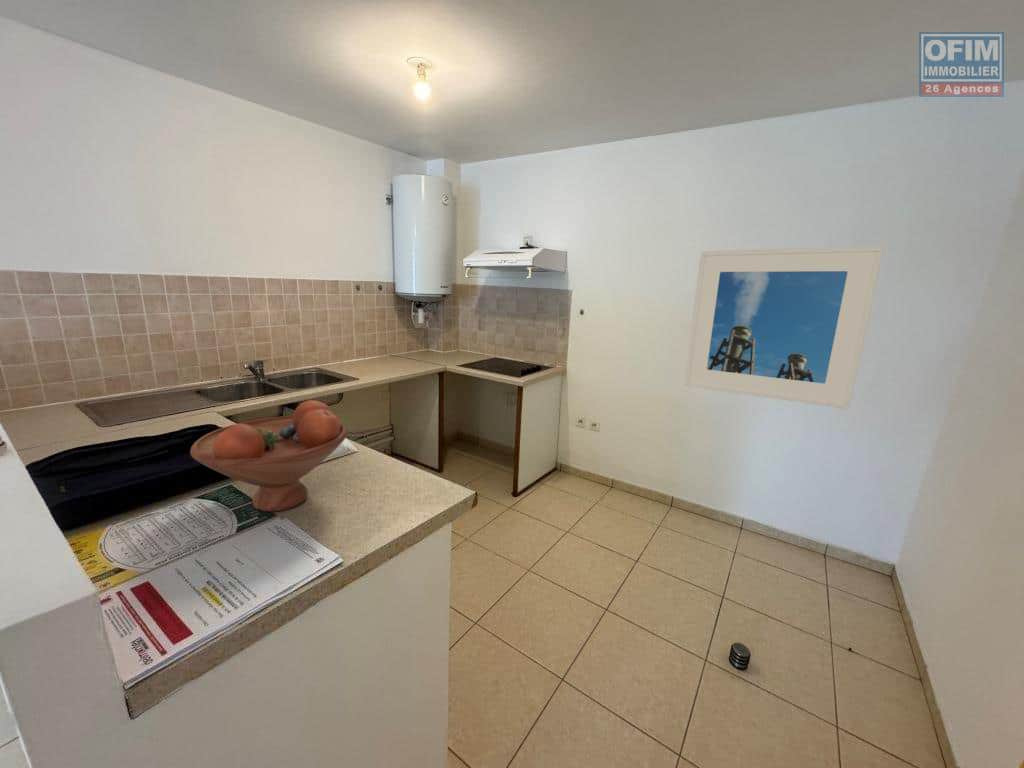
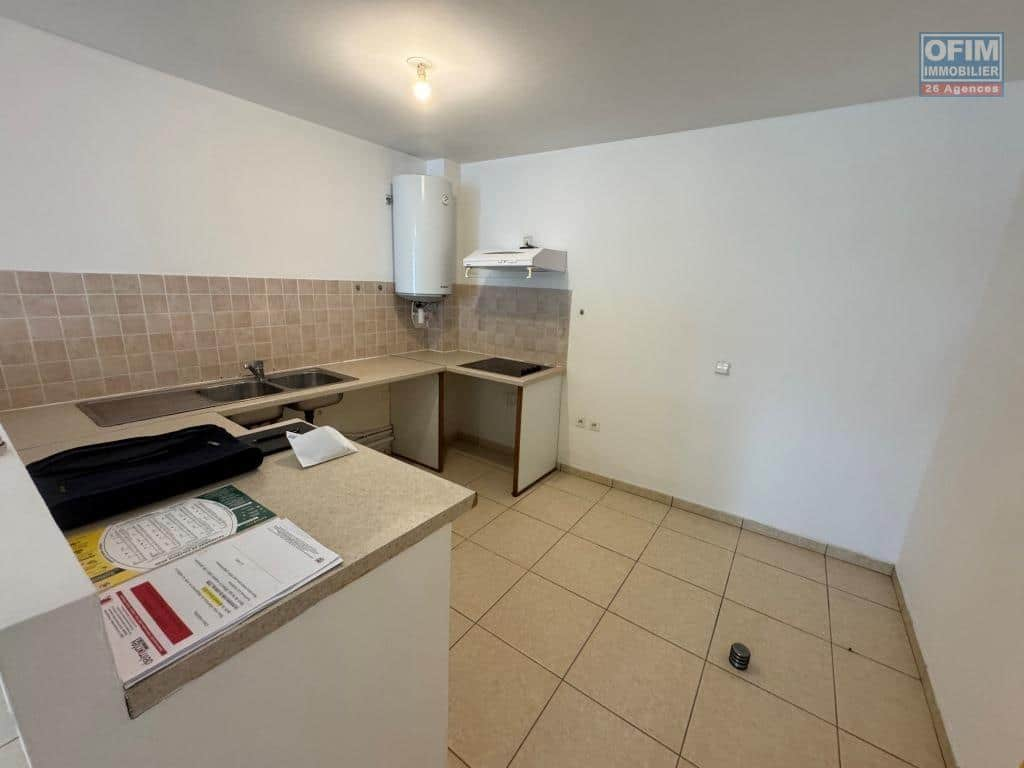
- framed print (770, 325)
- fruit bowl (277, 455)
